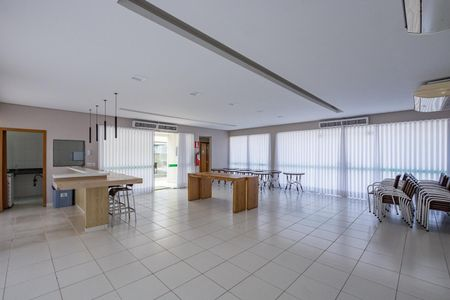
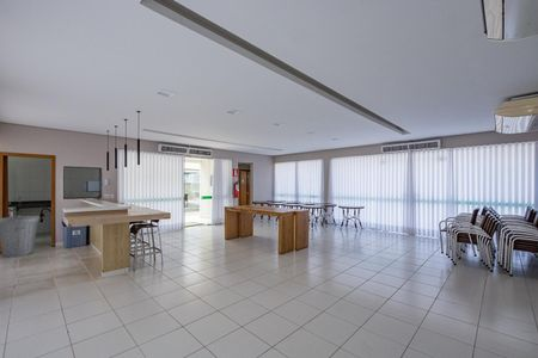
+ trash can (18, 234)
